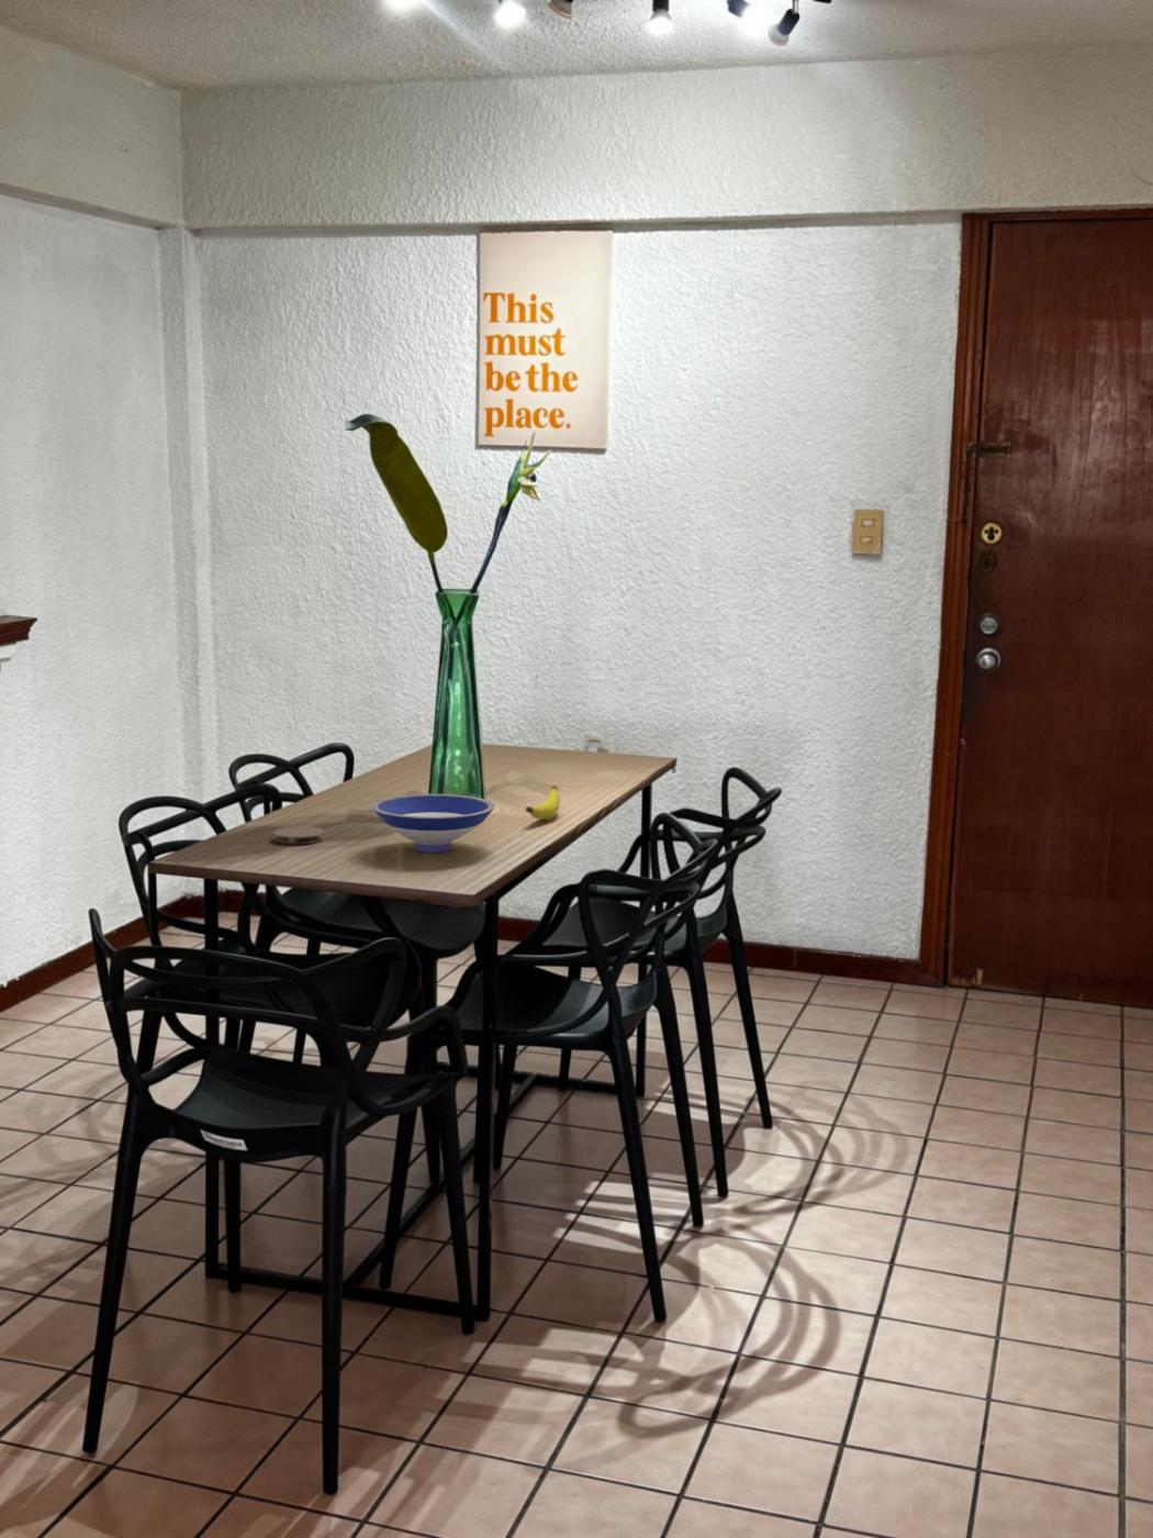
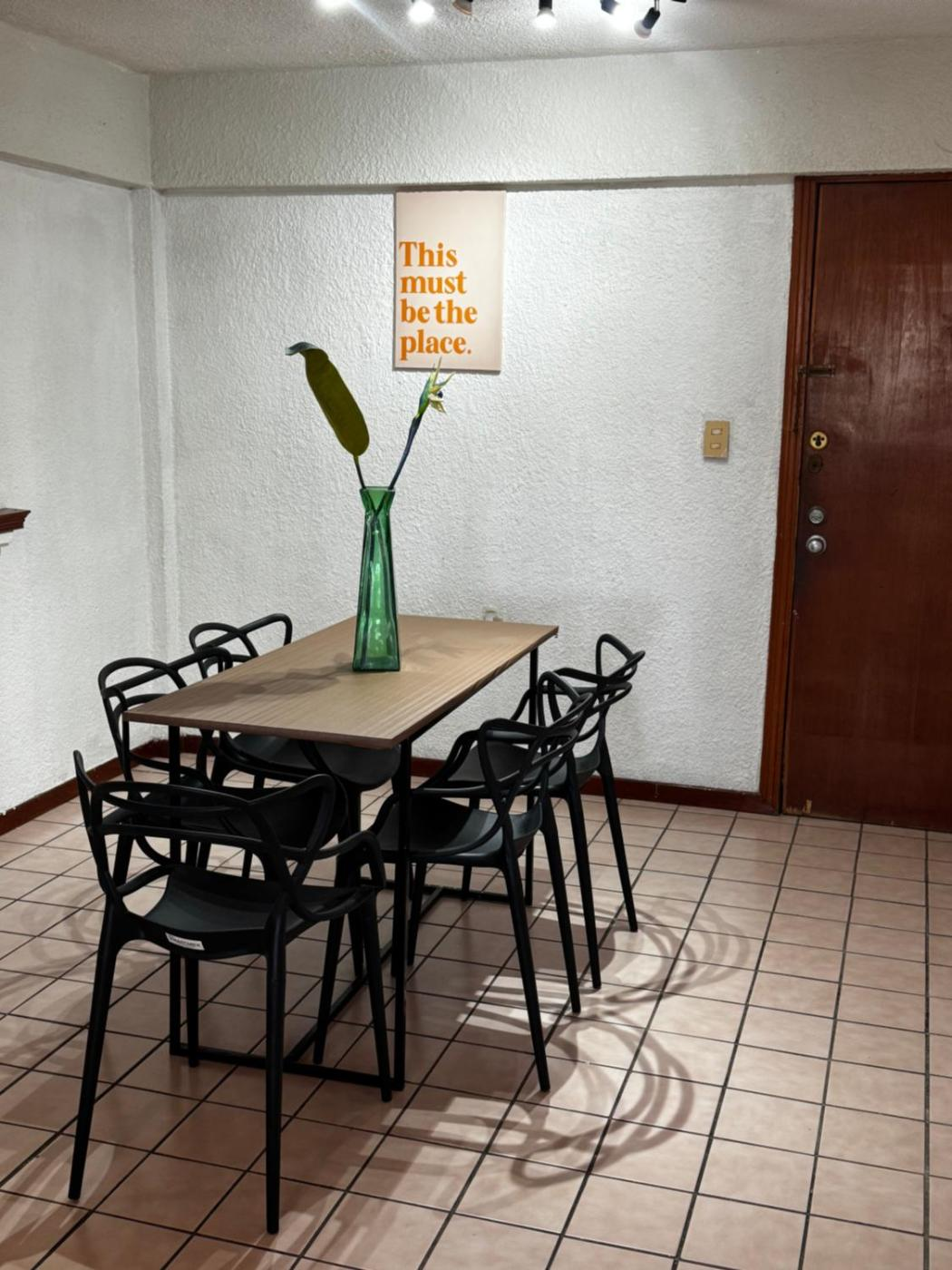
- bowl (432, 826)
- coaster (299, 834)
- banana (547, 805)
